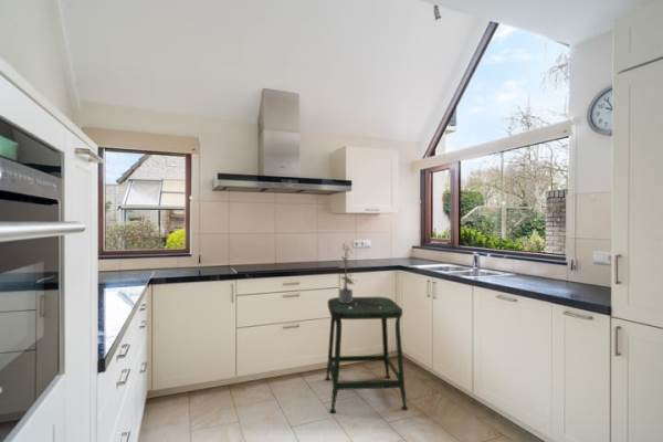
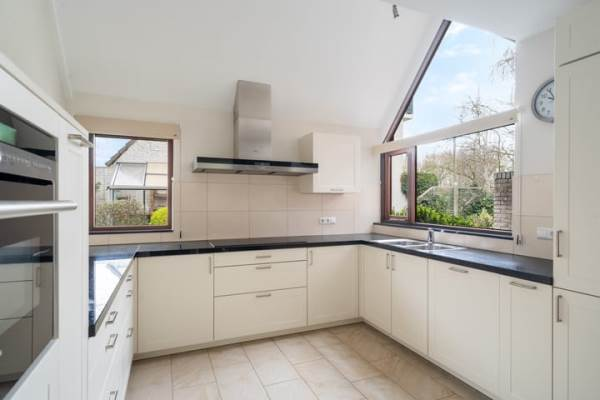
- stool (362, 356)
- potted plant (346, 271)
